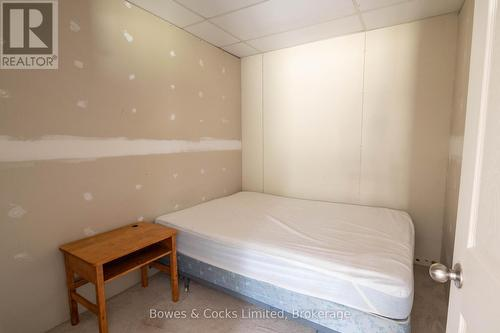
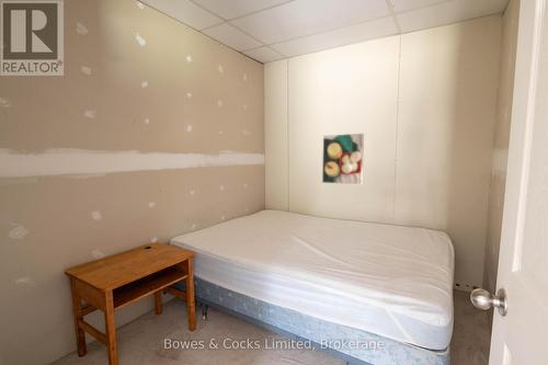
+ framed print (342, 159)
